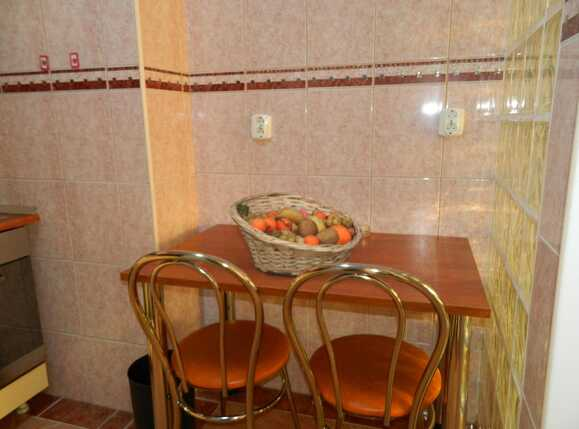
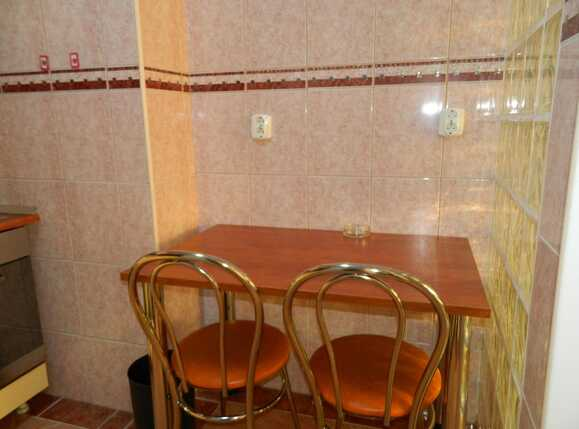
- fruit basket (298, 229)
